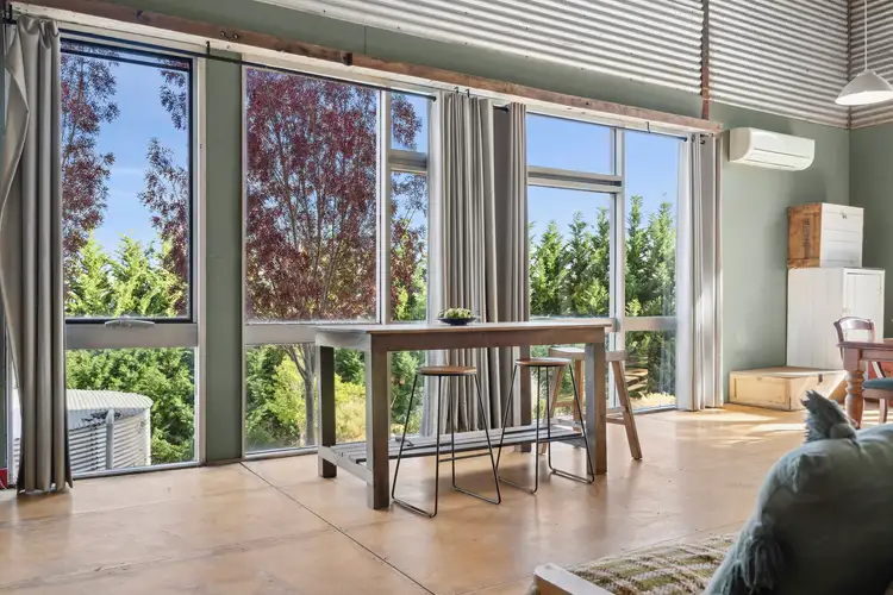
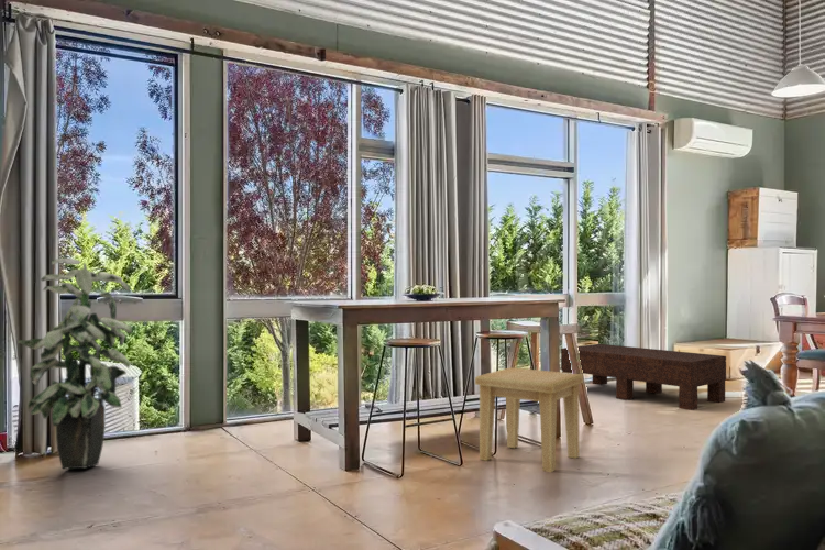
+ indoor plant (77, 362)
+ side table (518, 416)
+ coffee table (639, 373)
